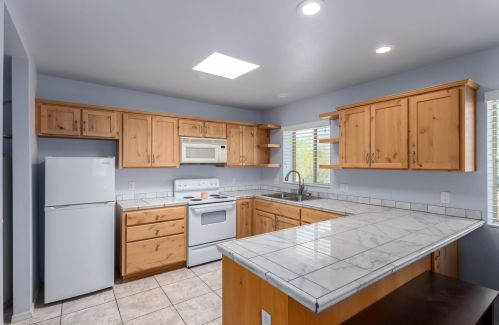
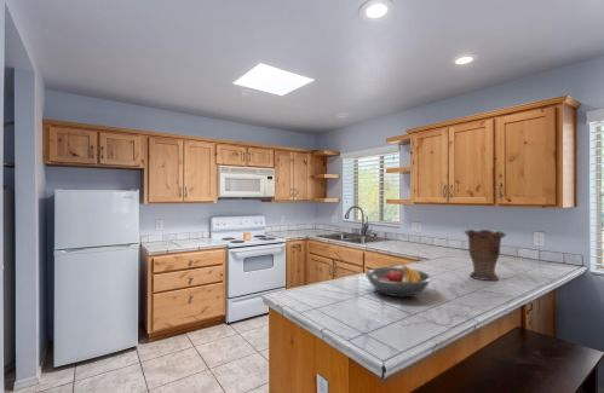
+ fruit bowl (397, 281)
+ vase (484, 254)
